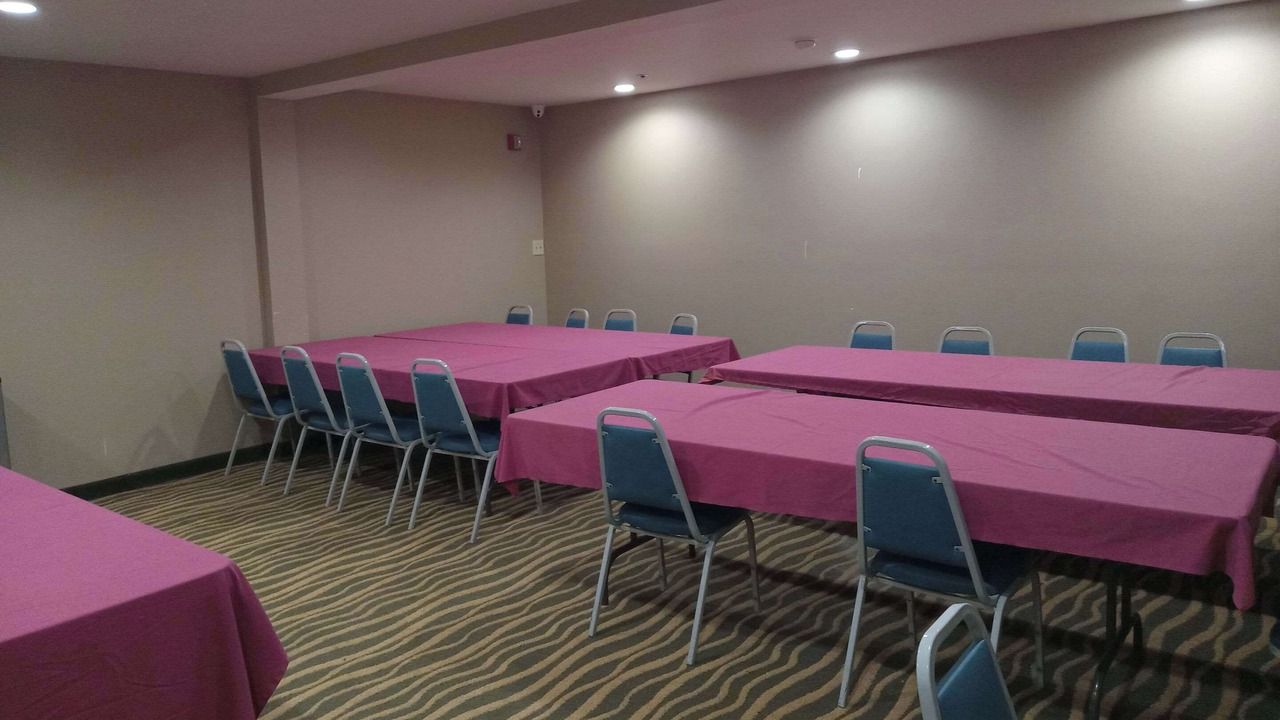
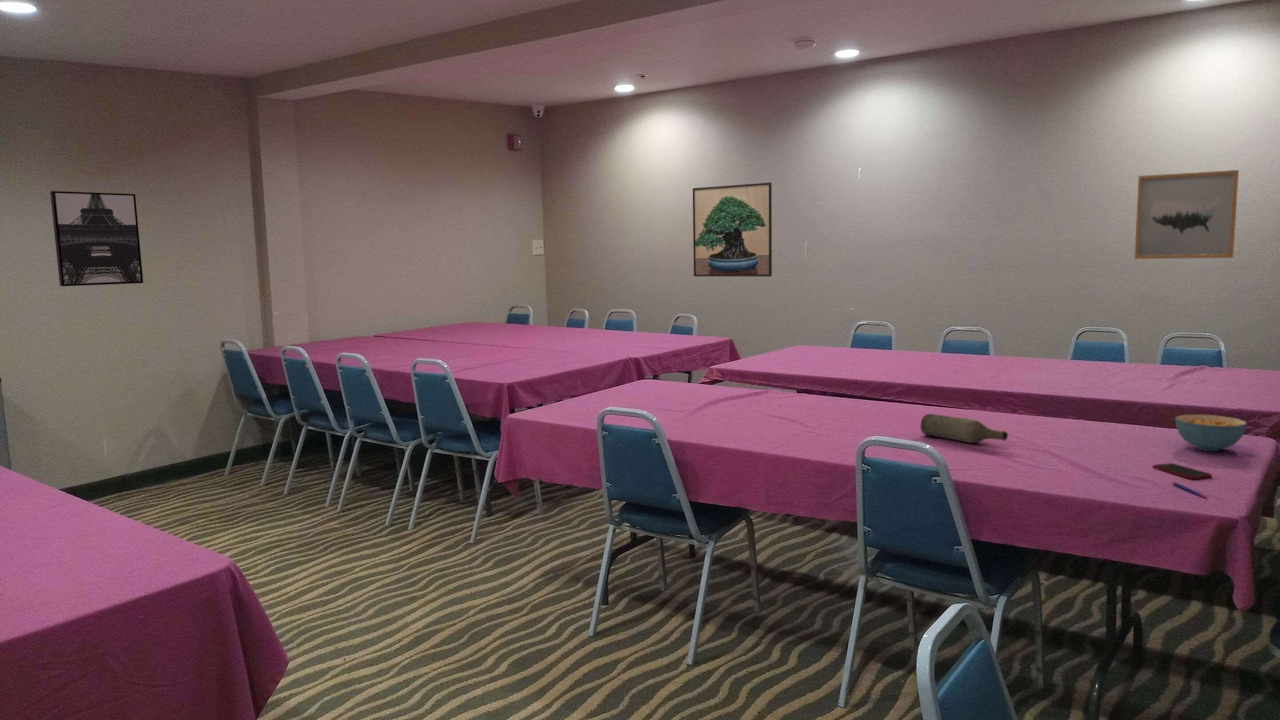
+ cereal bowl (1209, 434)
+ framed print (731, 231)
+ wall art (1184, 216)
+ cell phone (1181, 471)
+ wall art (98, 238)
+ pen (1189, 490)
+ bottle (963, 429)
